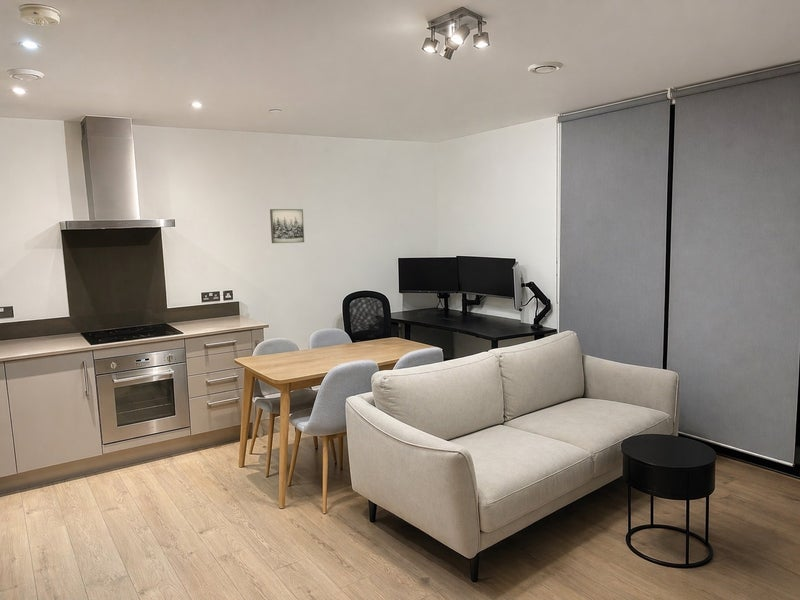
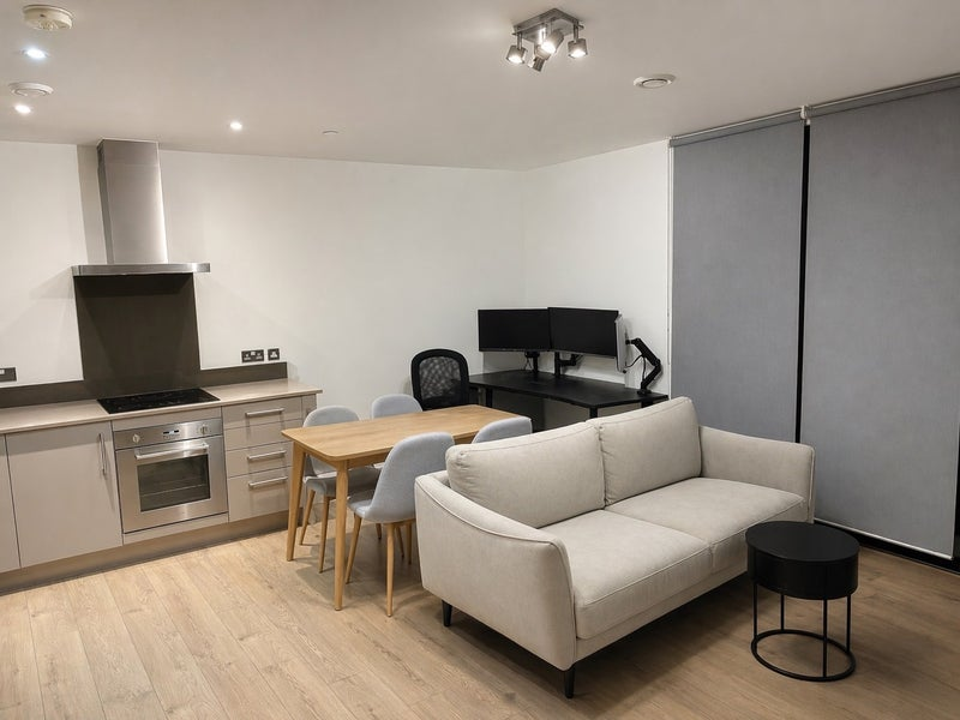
- wall art (287, 226)
